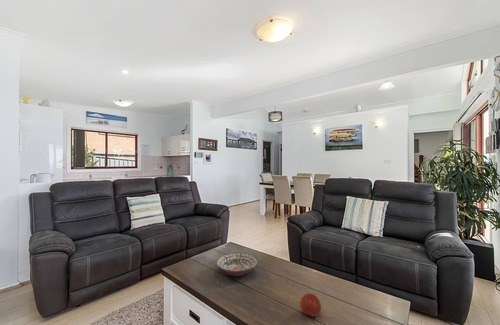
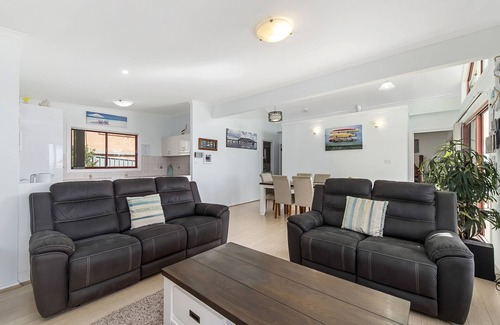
- fruit (310, 303)
- decorative bowl (237, 266)
